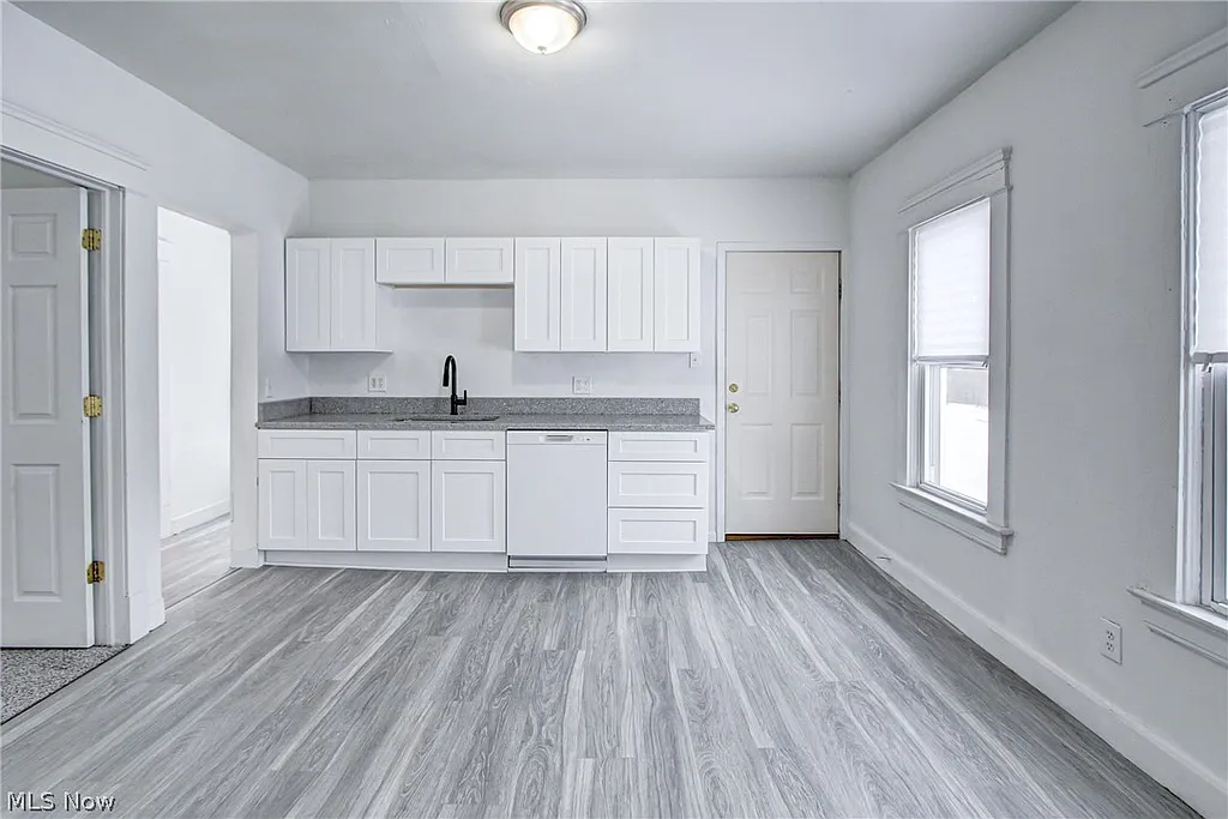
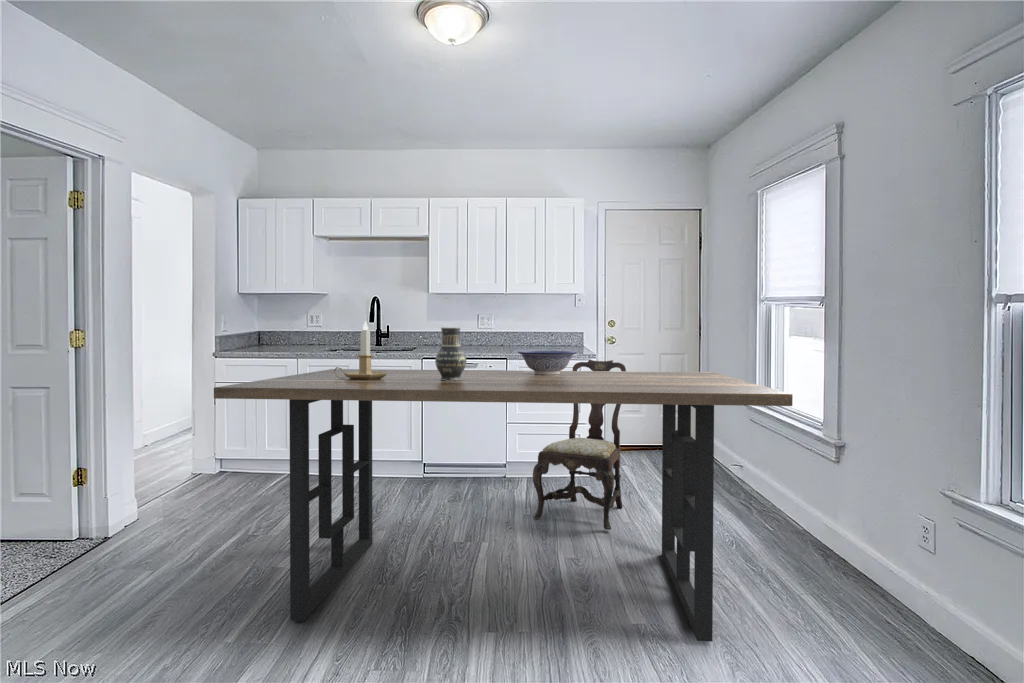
+ dining chair (582, 438)
+ dining table (512, 402)
+ vase (450, 353)
+ decorative bowl (547, 362)
+ candlestick (360, 349)
